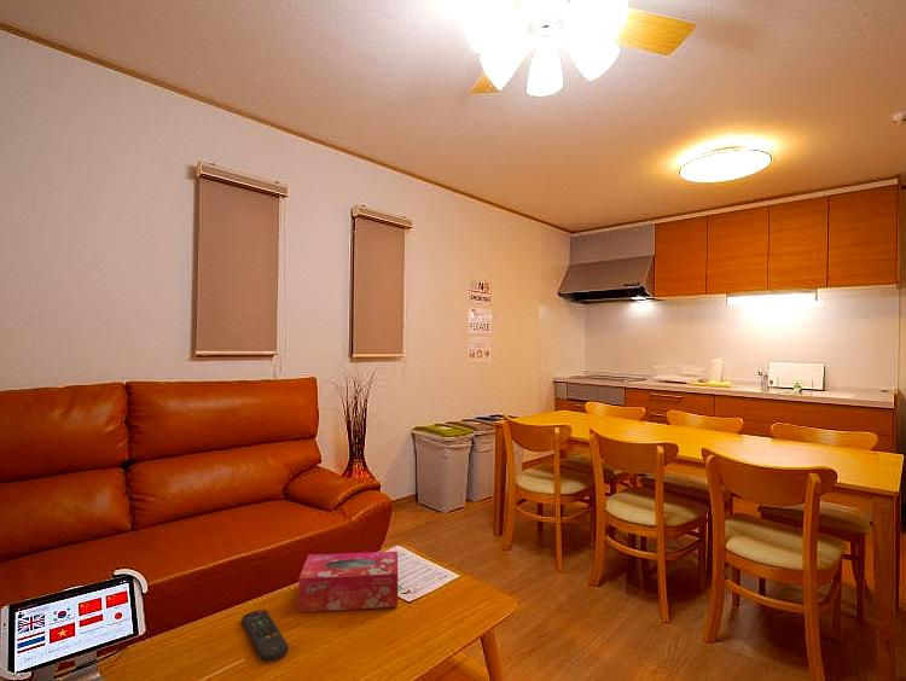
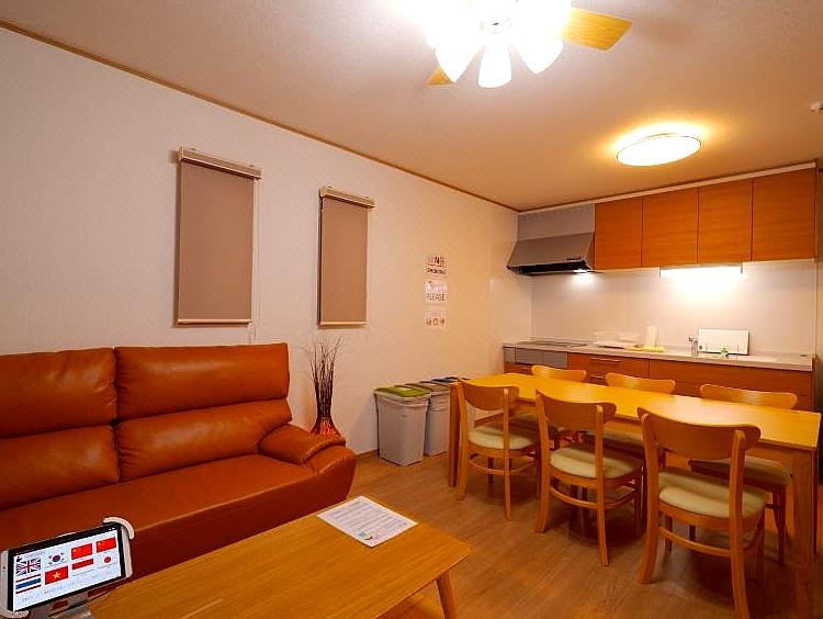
- tissue box (350, 580)
- remote control (263, 633)
